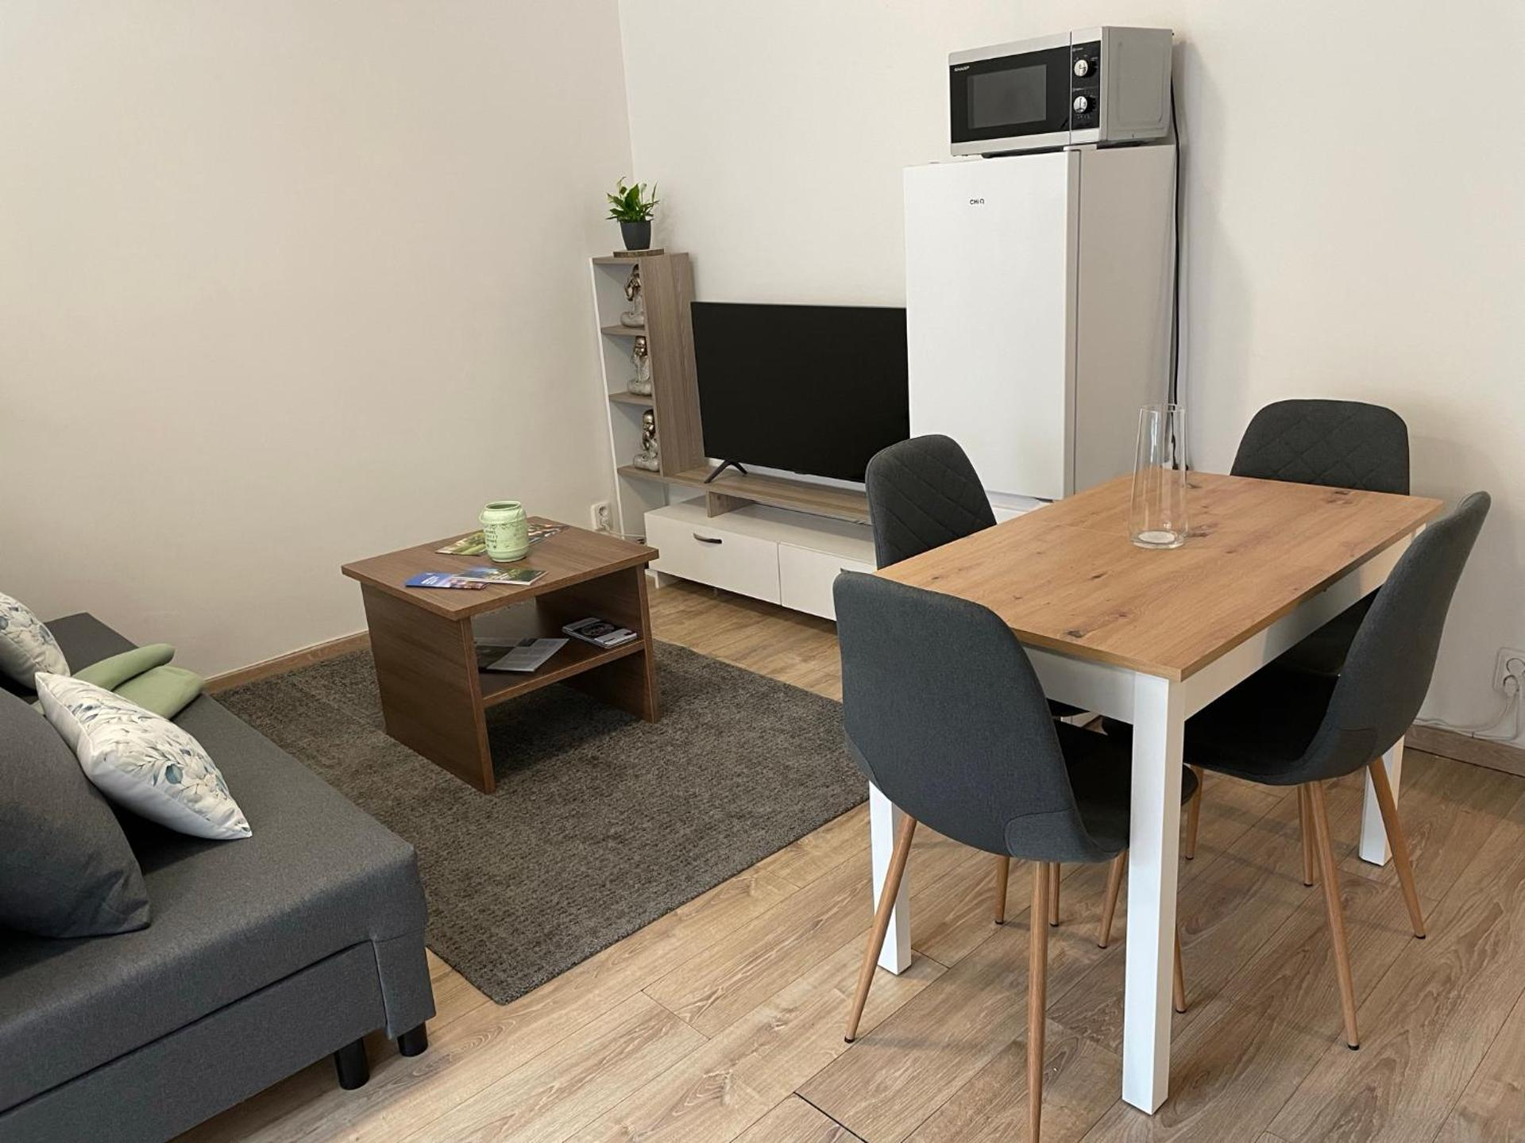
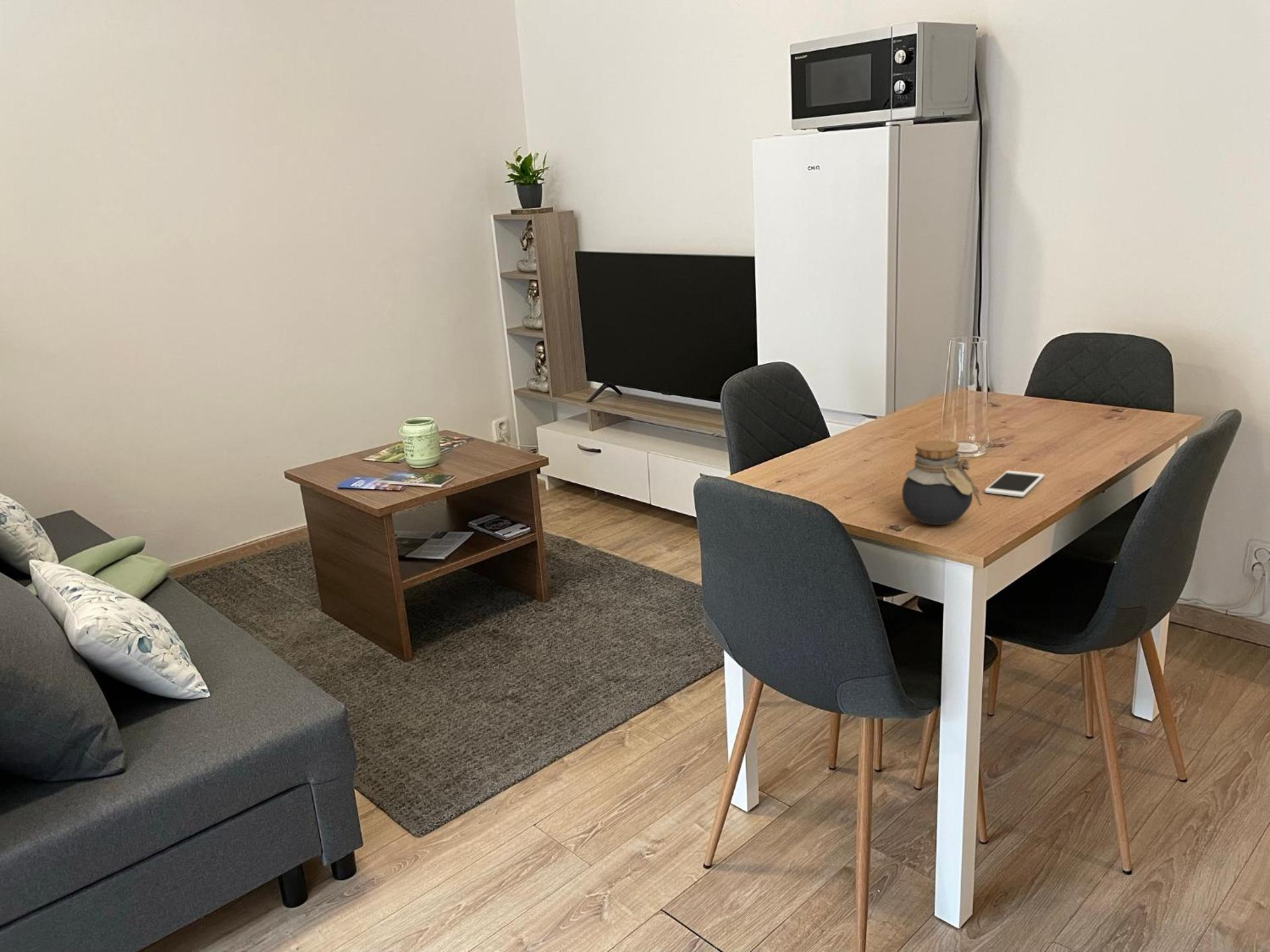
+ jar (939, 485)
+ cell phone (1015, 483)
